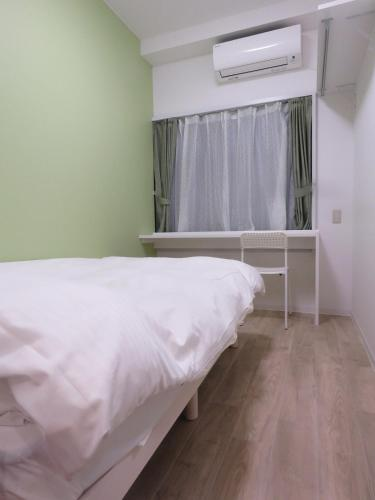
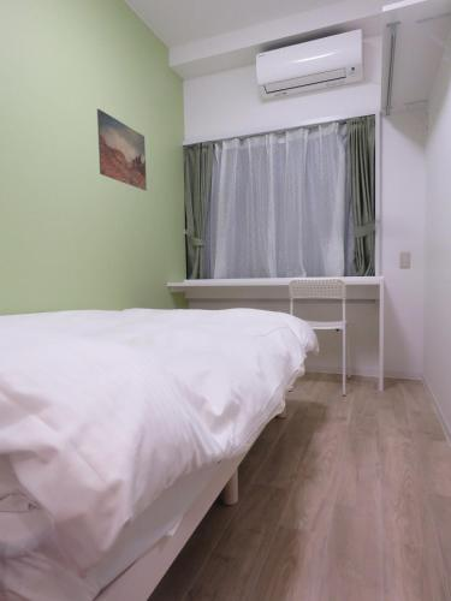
+ wall art (124, 153)
